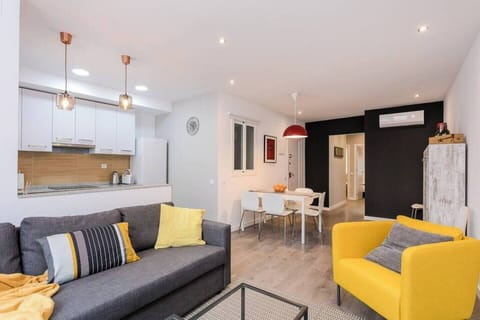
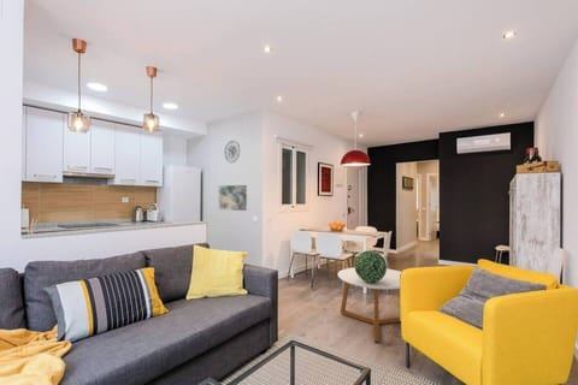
+ decorative sphere (370, 266)
+ wall art (231, 197)
+ coffee table (374, 300)
